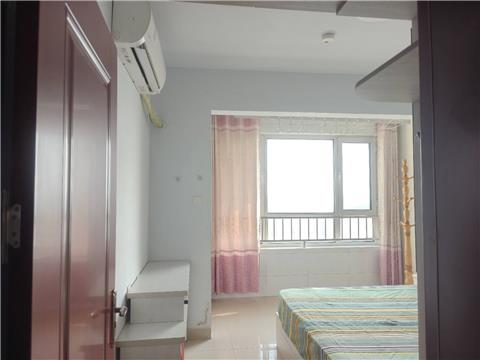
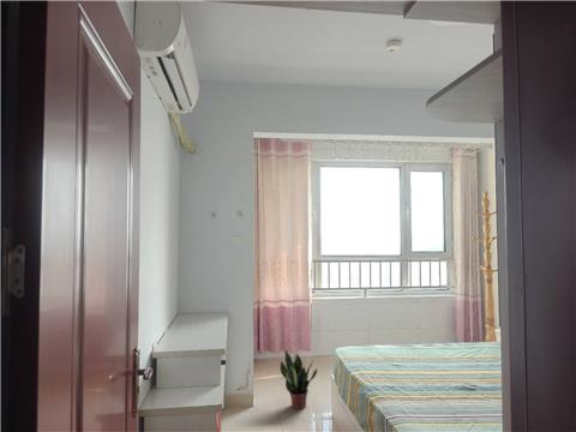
+ potted plant (299, 378)
